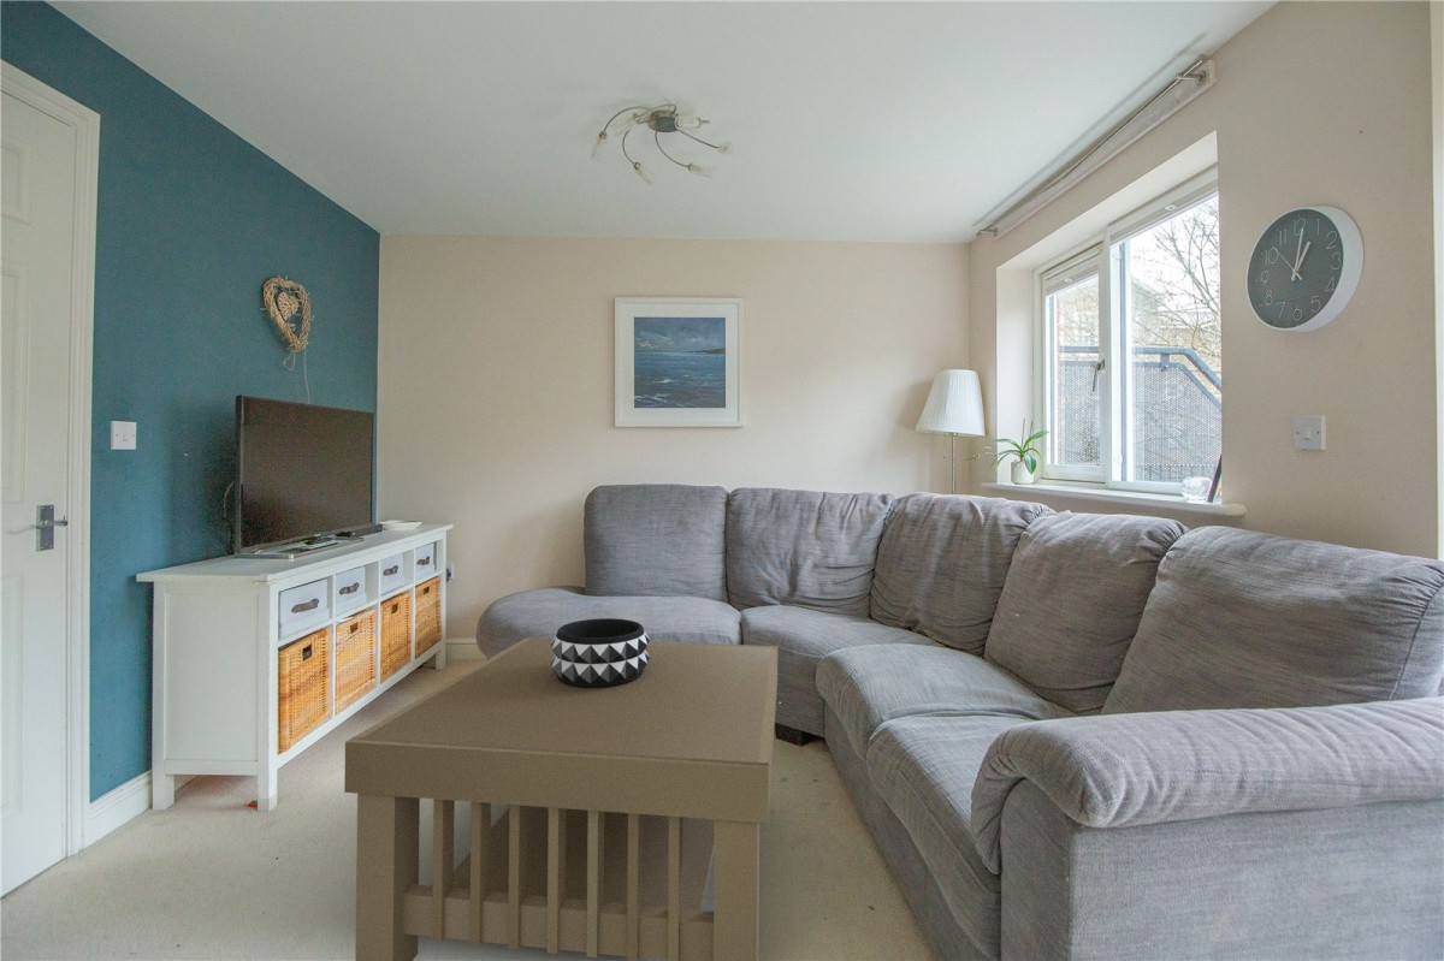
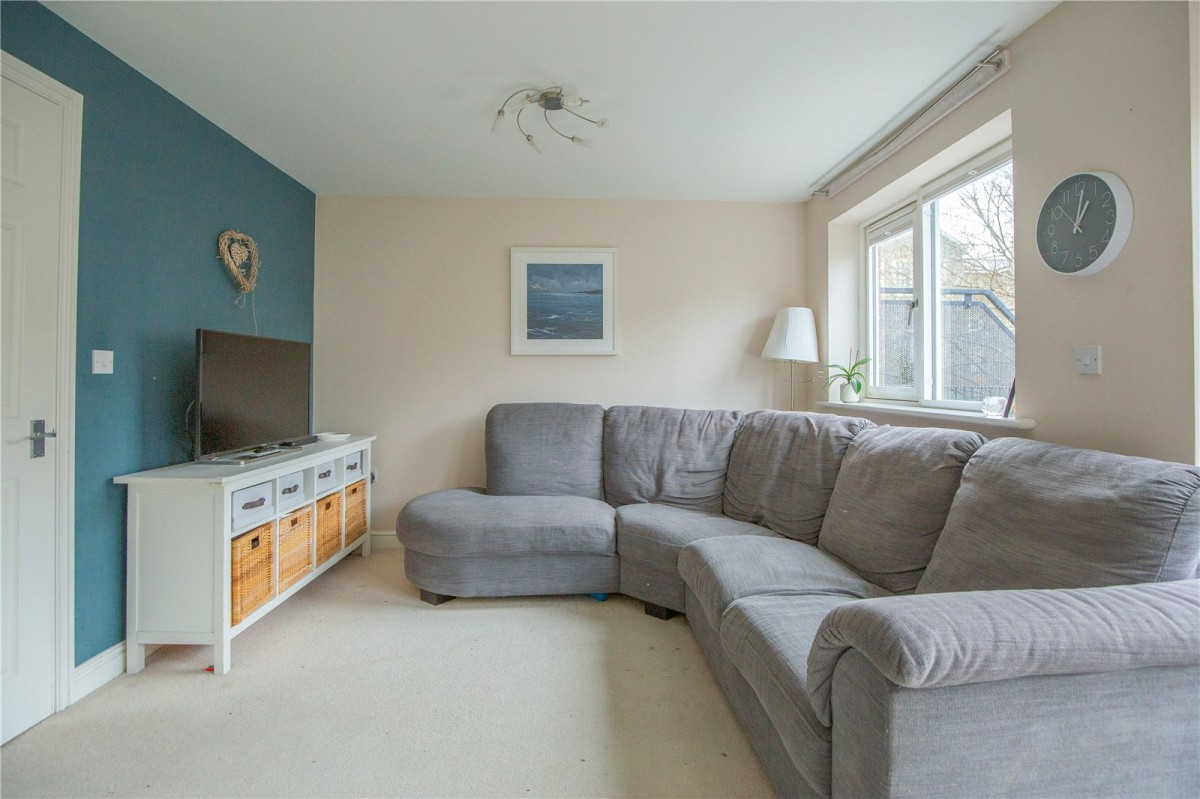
- coffee table (611, 775)
- decorative bowl (600, 649)
